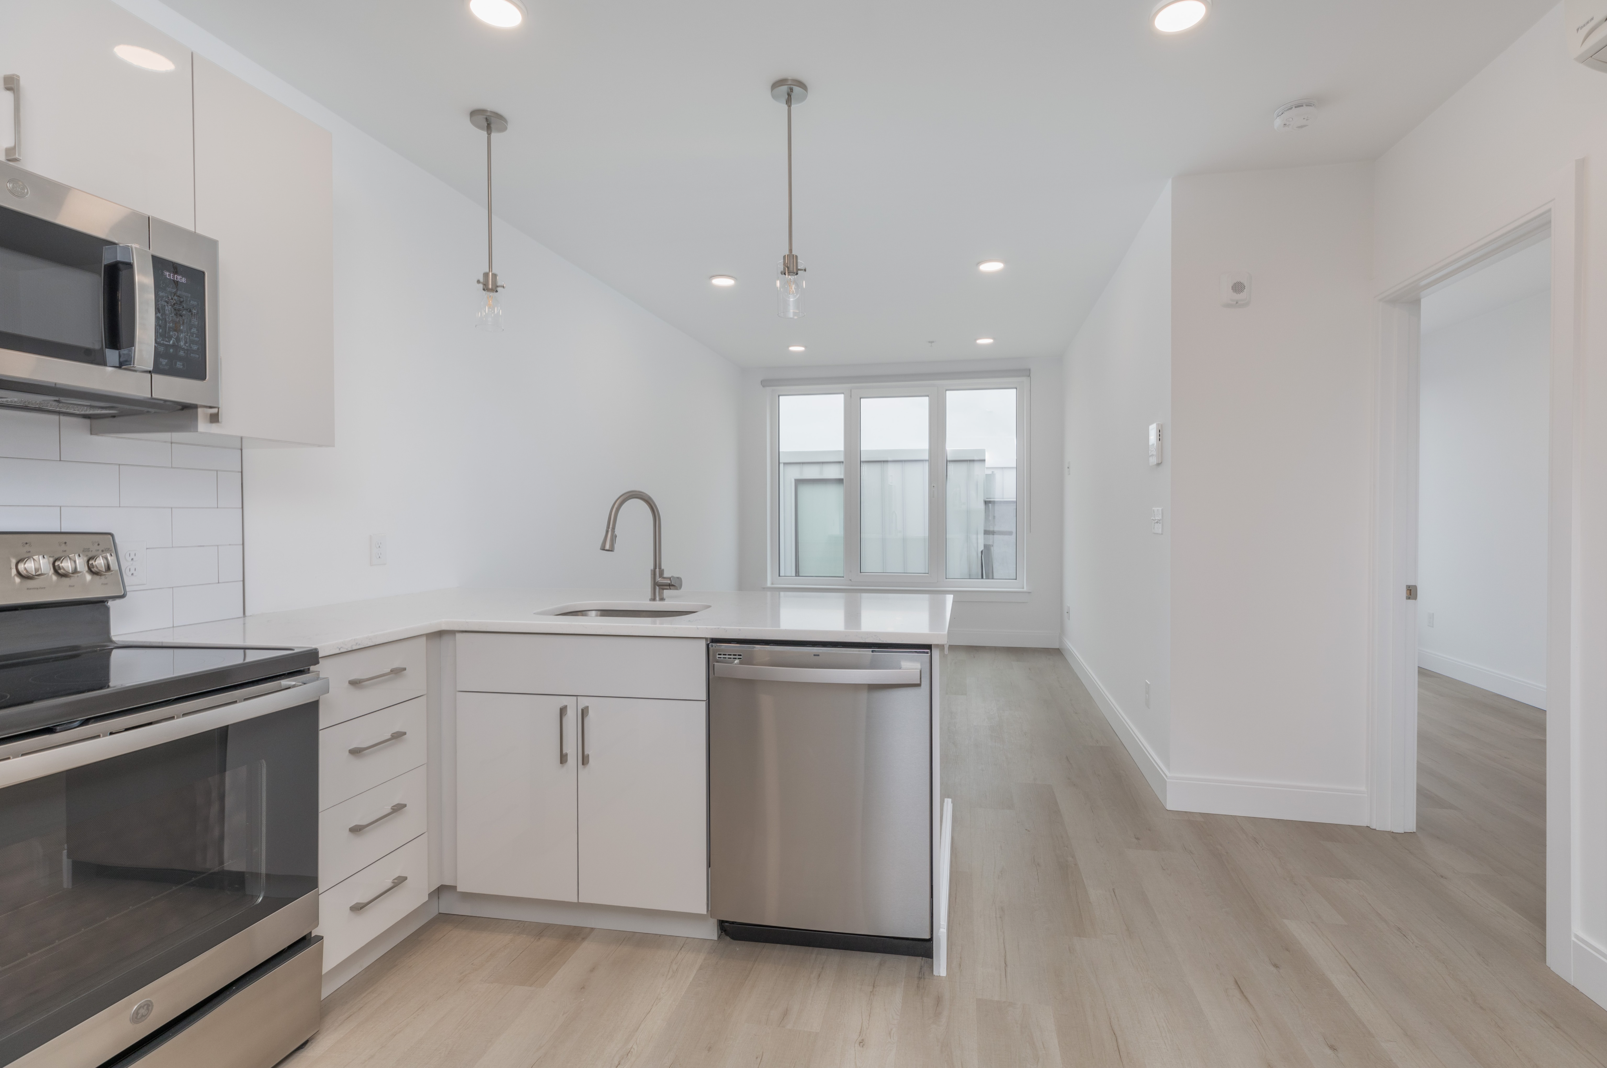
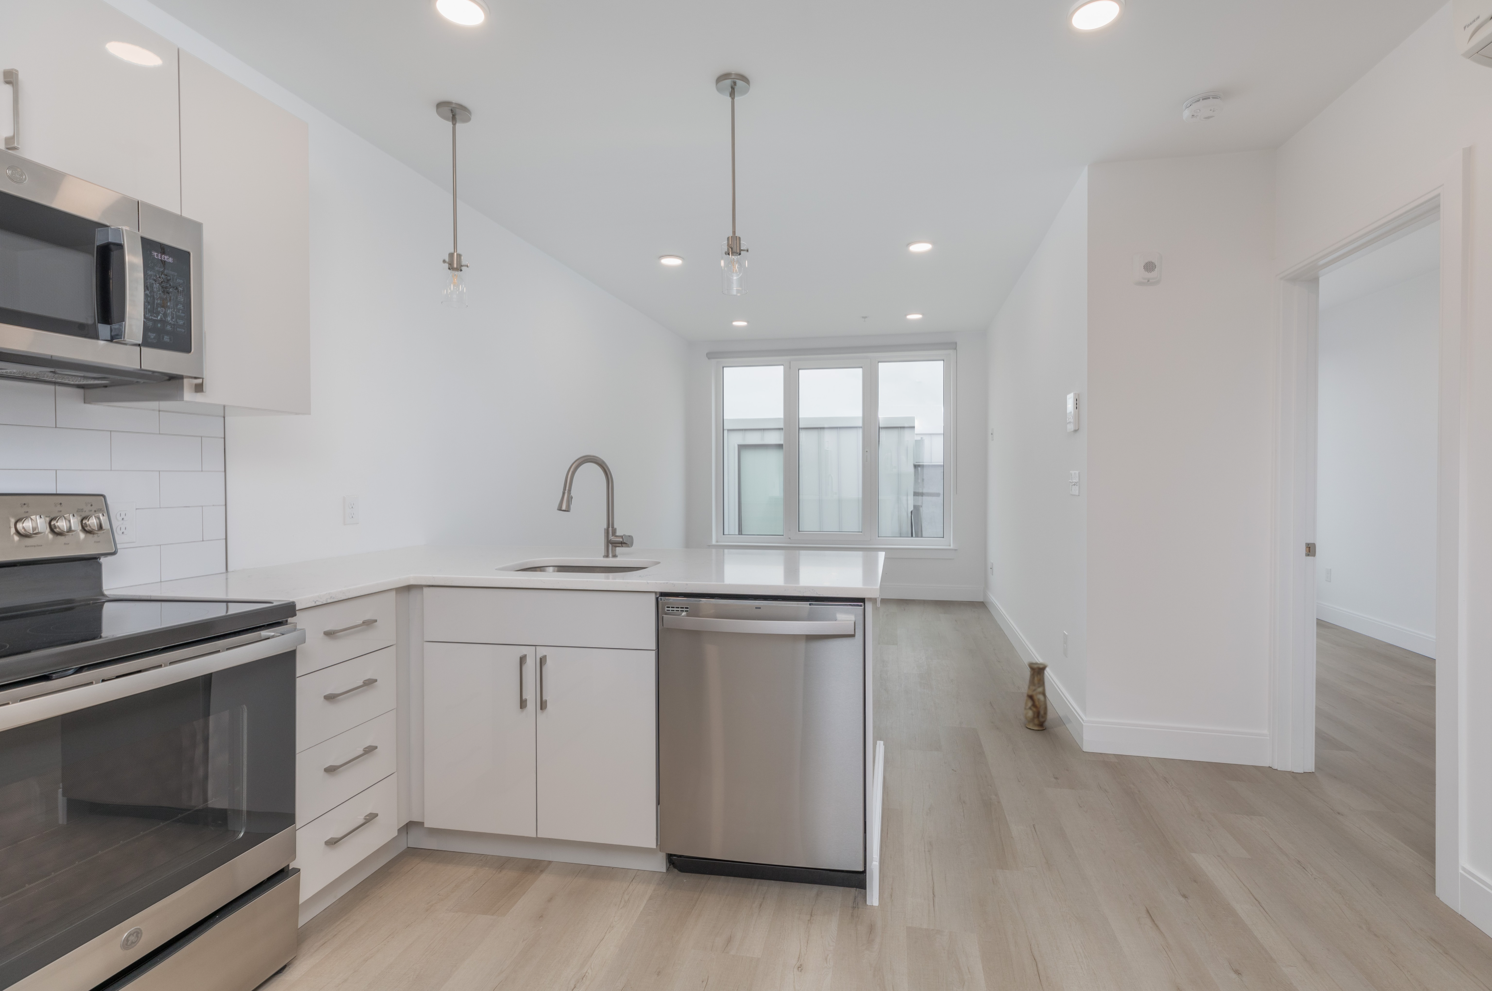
+ vase (1036, 695)
